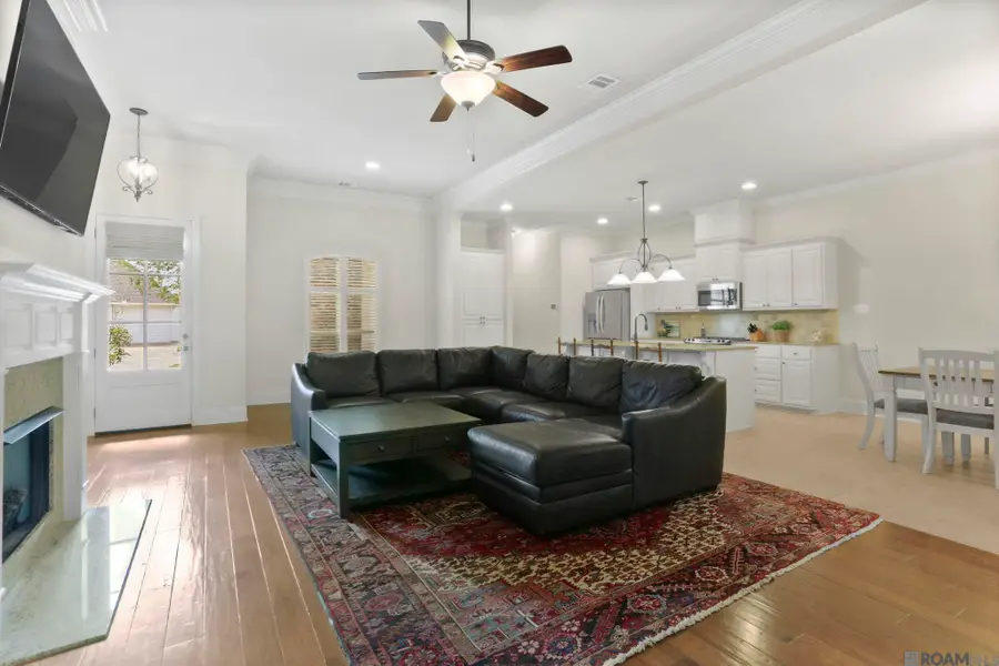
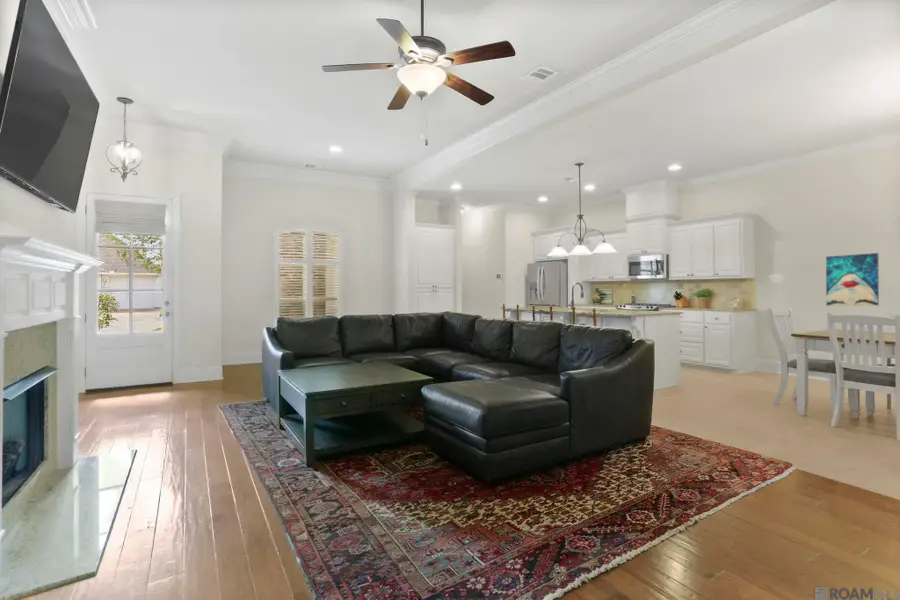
+ wall art (851, 280)
